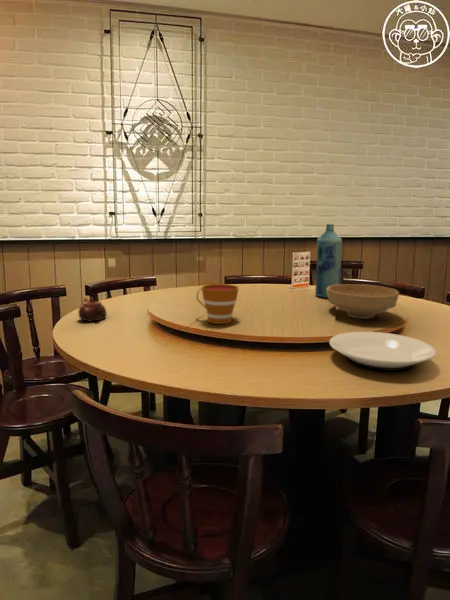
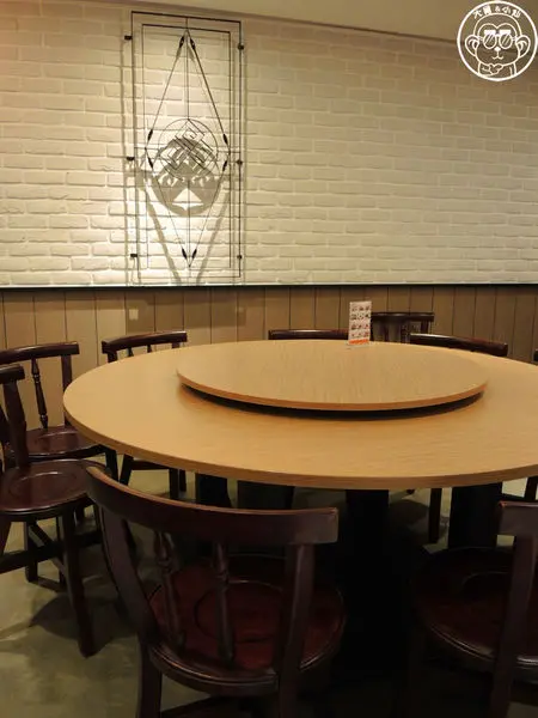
- bottle (328, 260)
- bowl (361, 302)
- cup (216, 303)
- teapot (92, 307)
- plate (380, 352)
